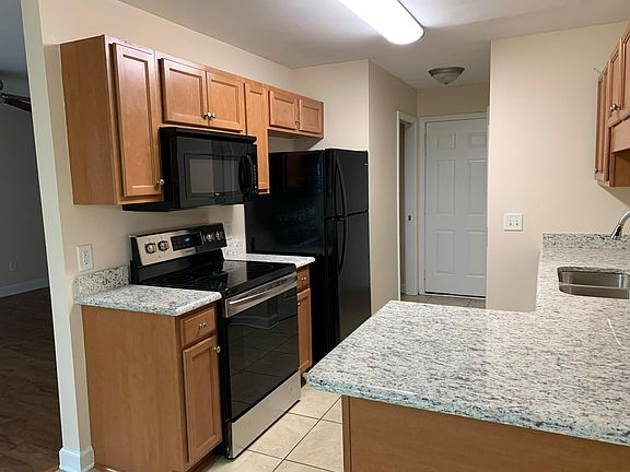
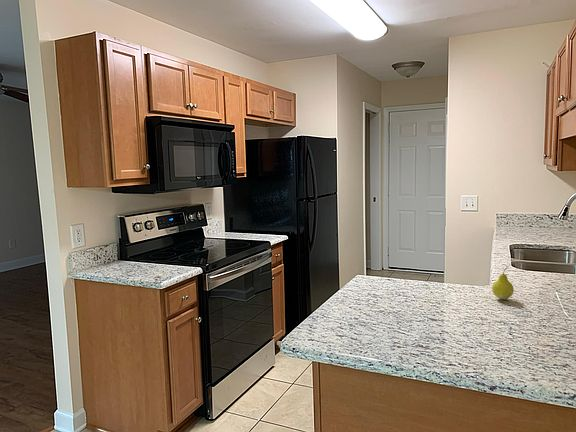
+ fruit (502, 282)
